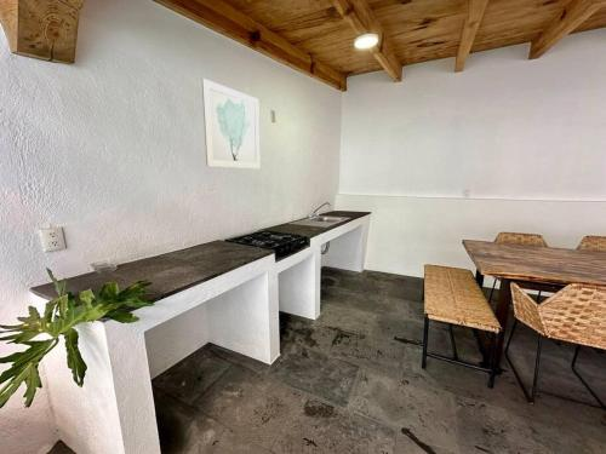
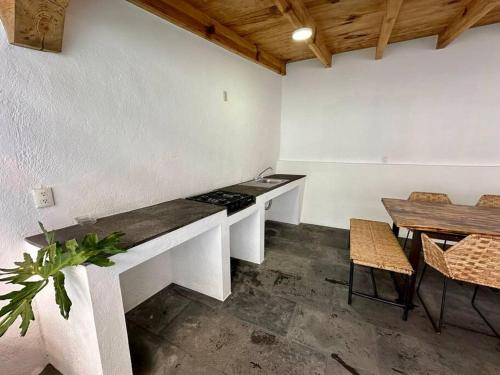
- wall art (234, 130)
